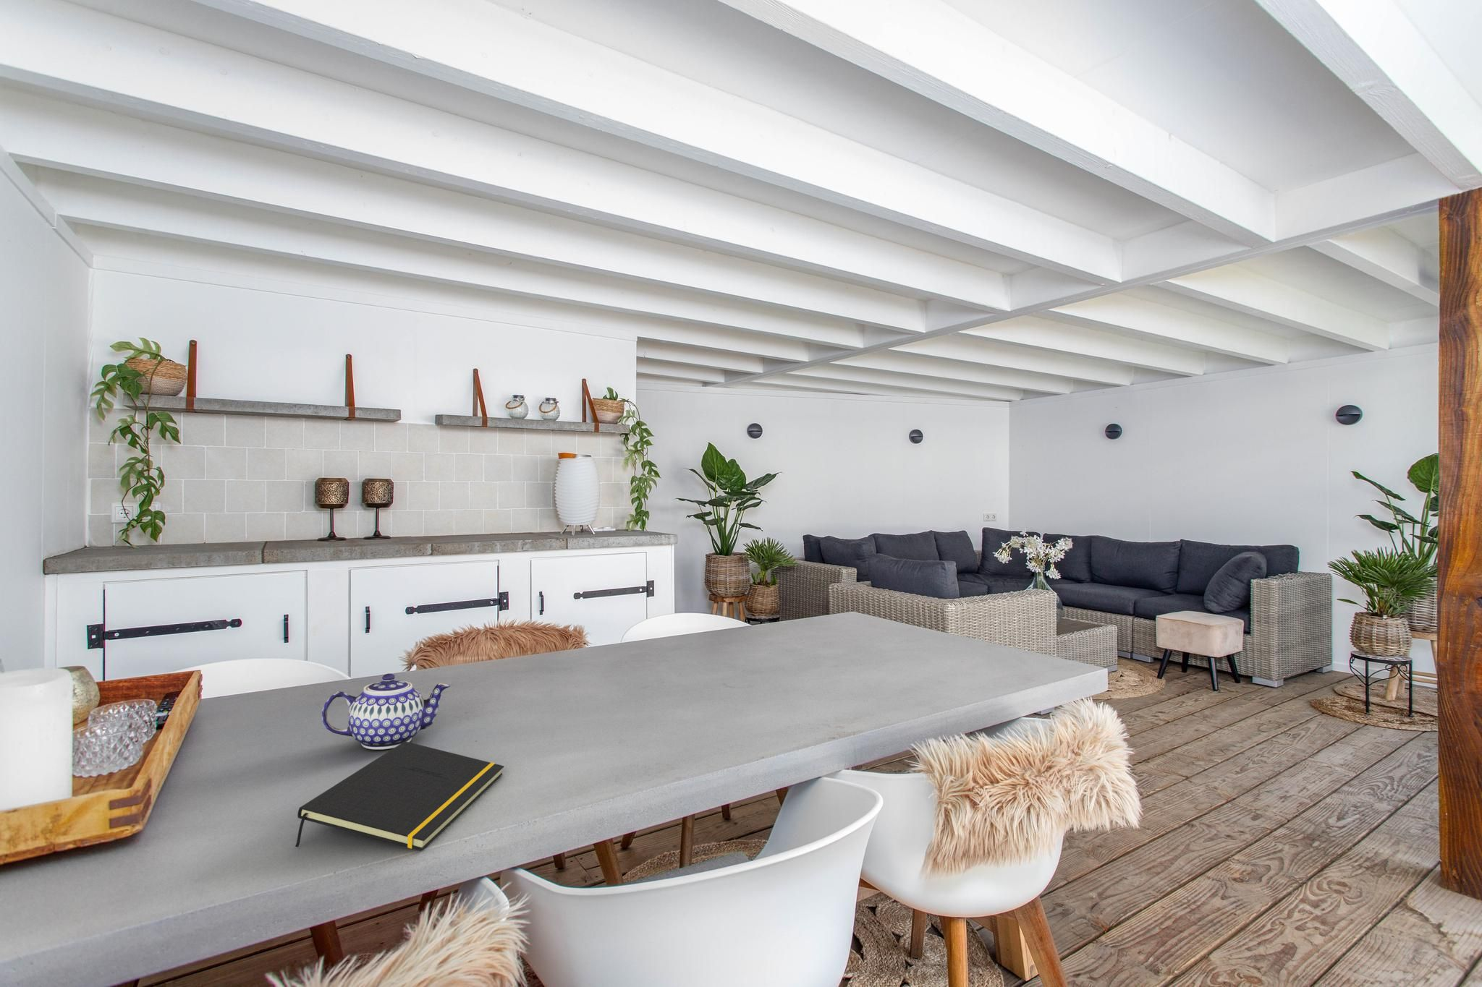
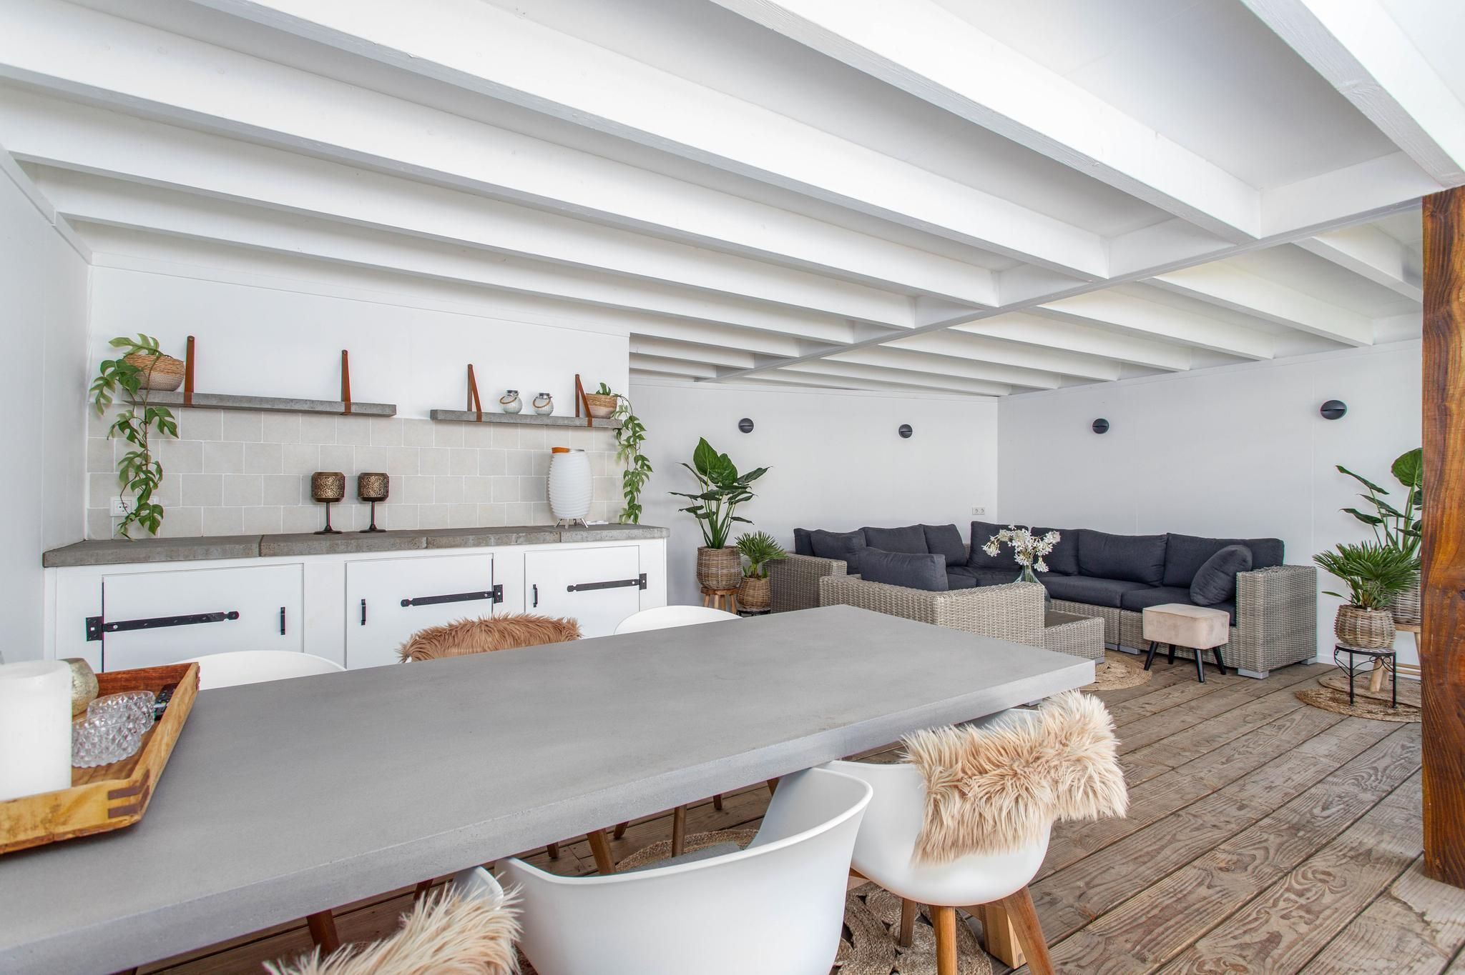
- notepad (412, 789)
- teapot (388, 708)
